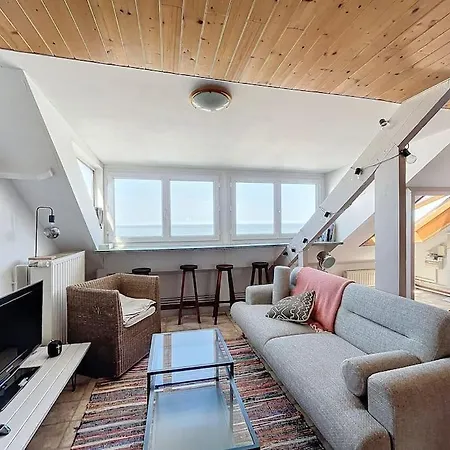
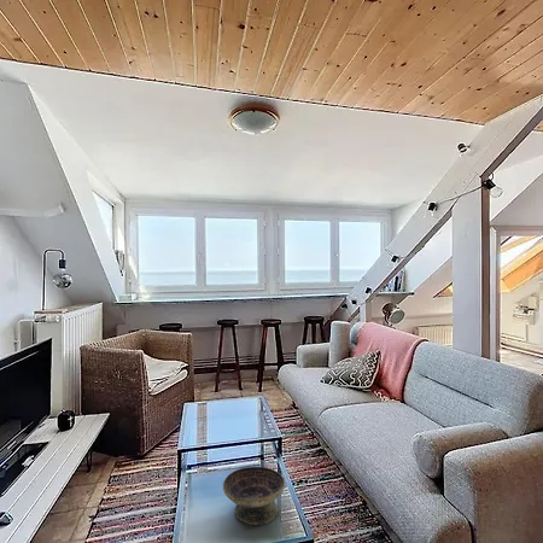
+ decorative bowl (253, 495)
